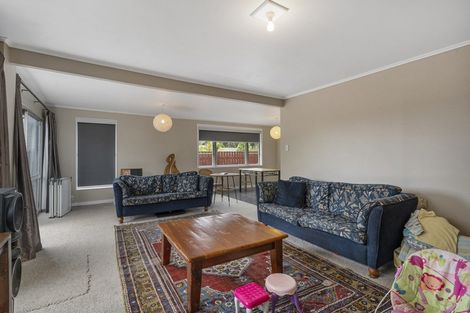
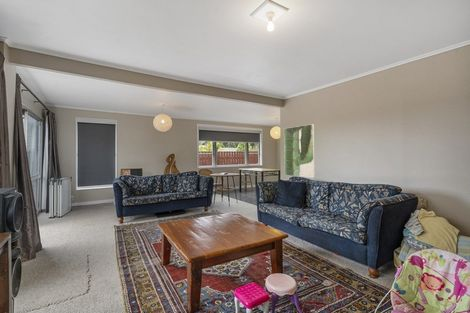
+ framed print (298, 151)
